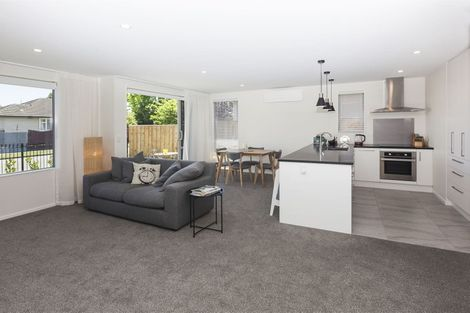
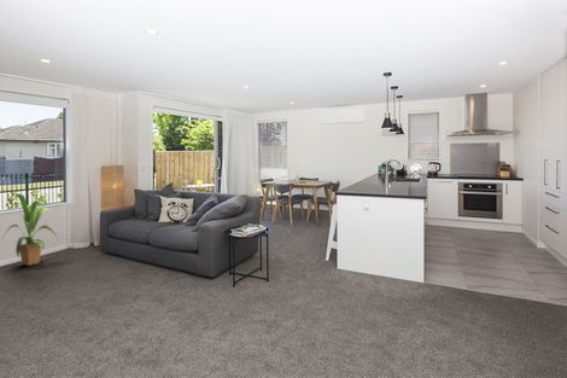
+ house plant (35, 226)
